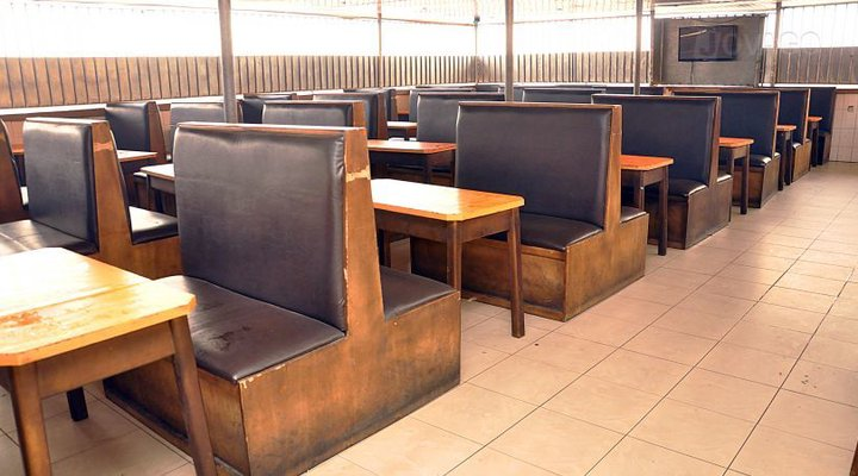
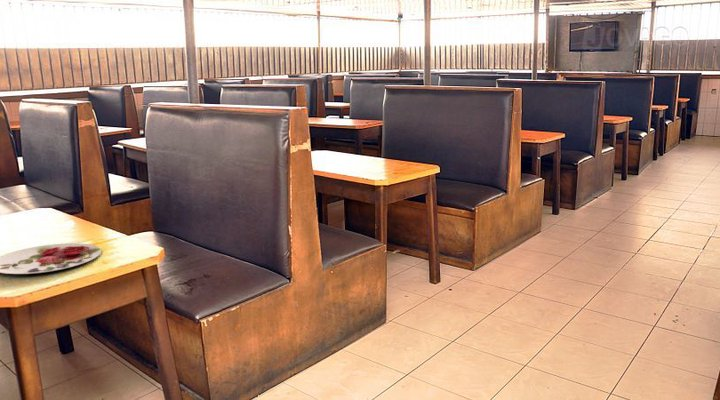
+ plate (46, 256)
